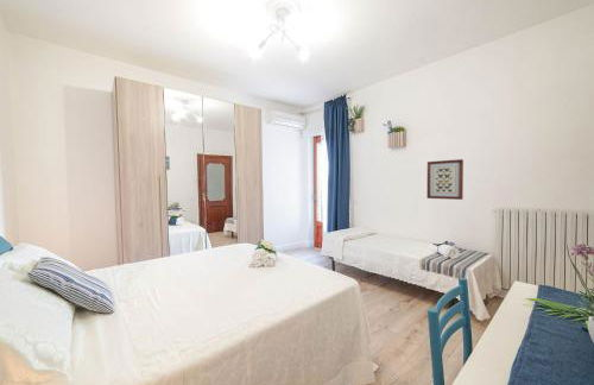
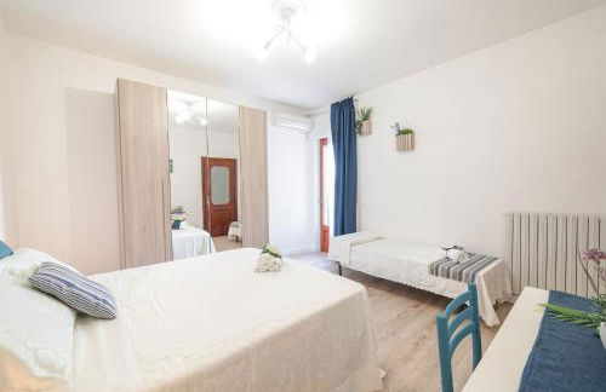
- wall art (443, 179)
